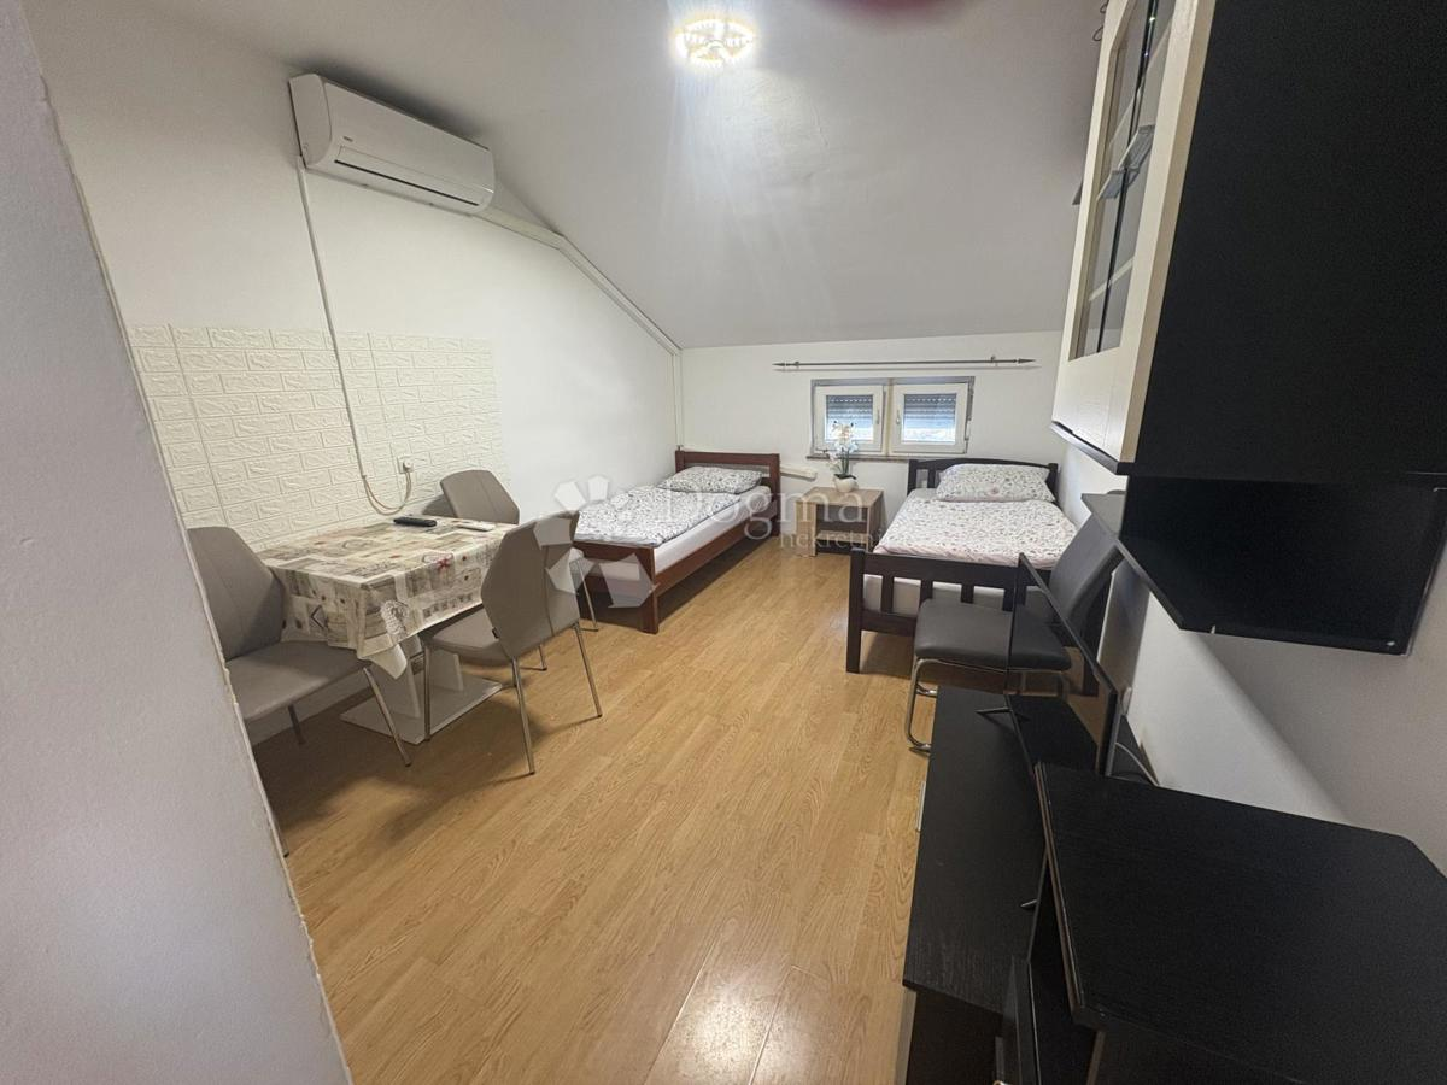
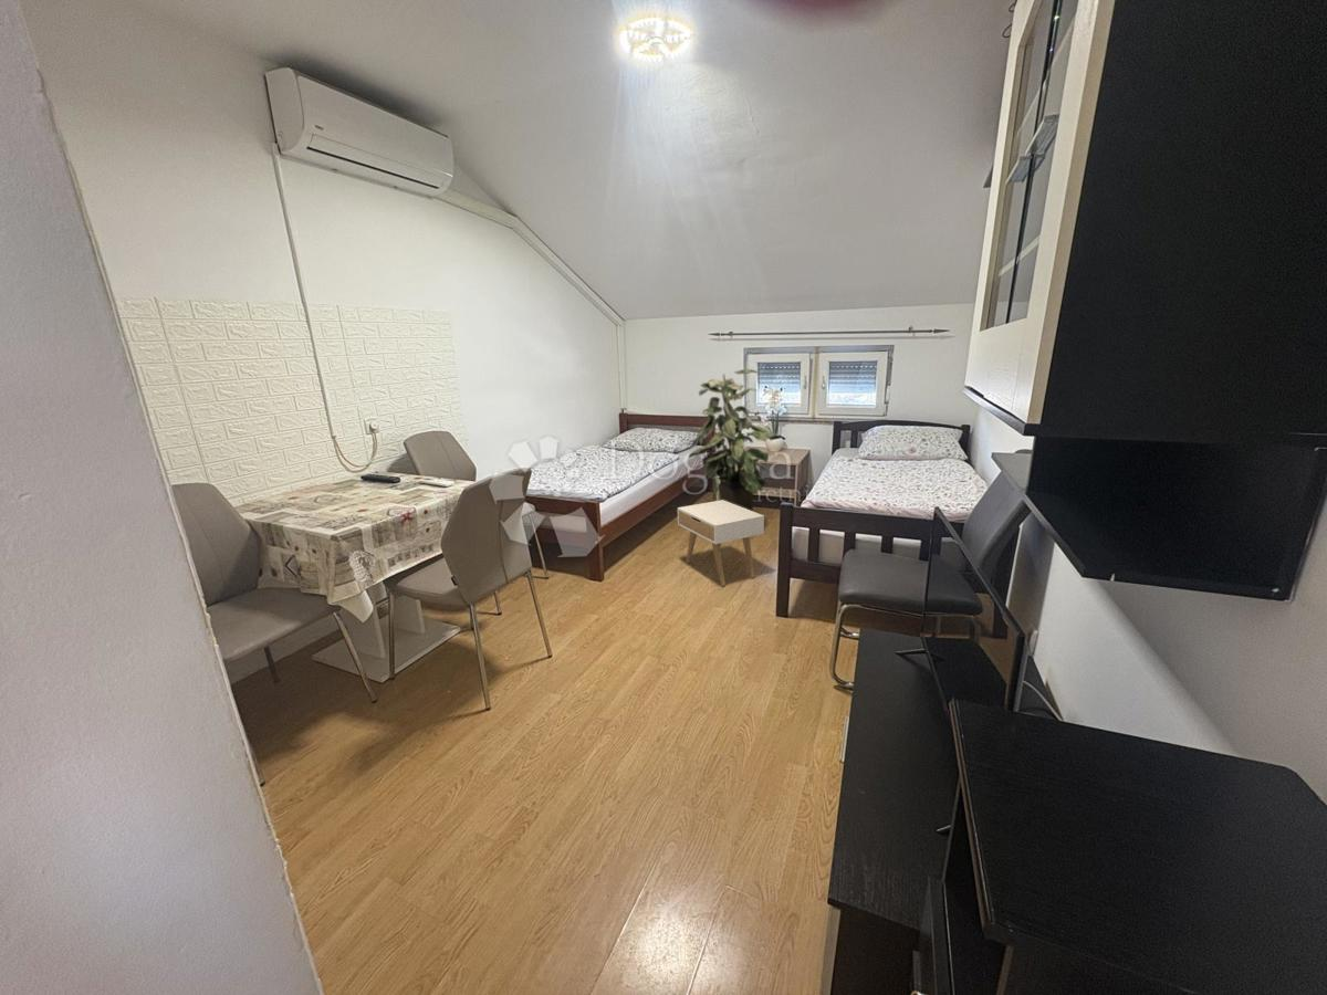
+ indoor plant (735, 451)
+ nightstand (719, 541)
